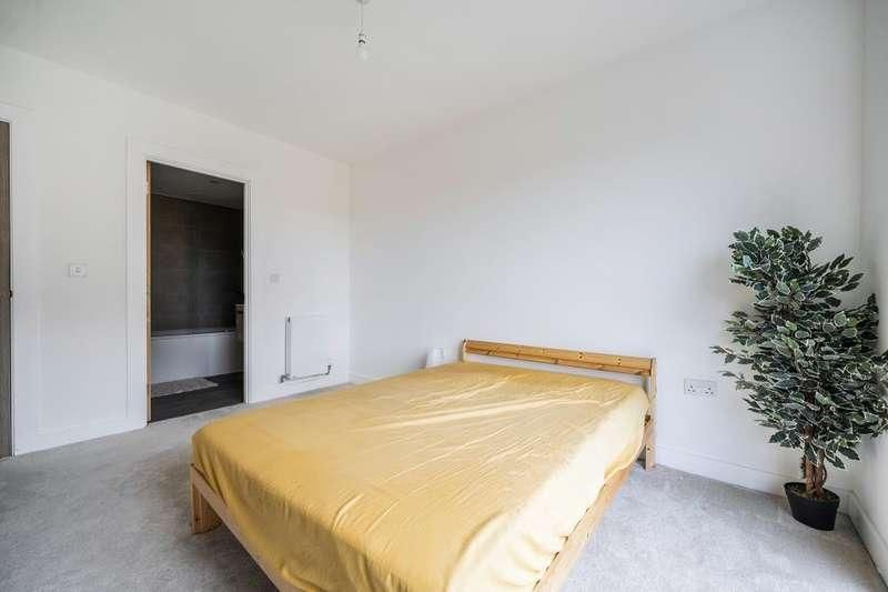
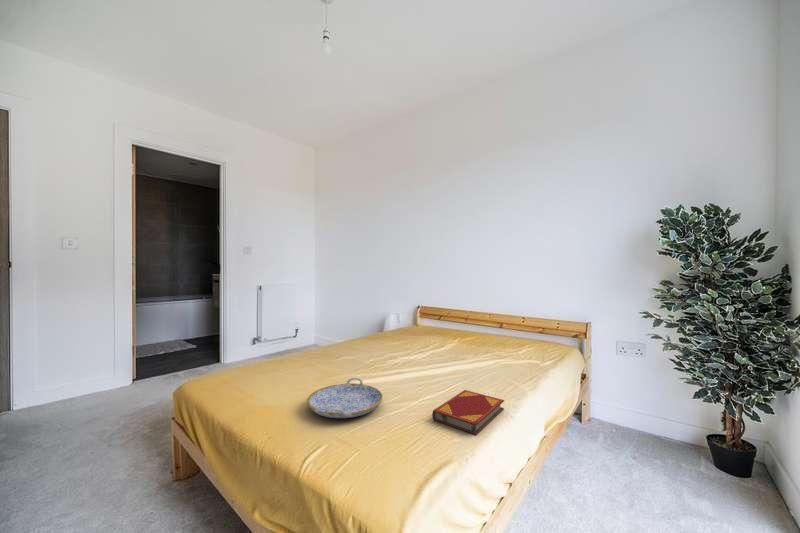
+ serving tray (345, 398)
+ hardback book (469, 409)
